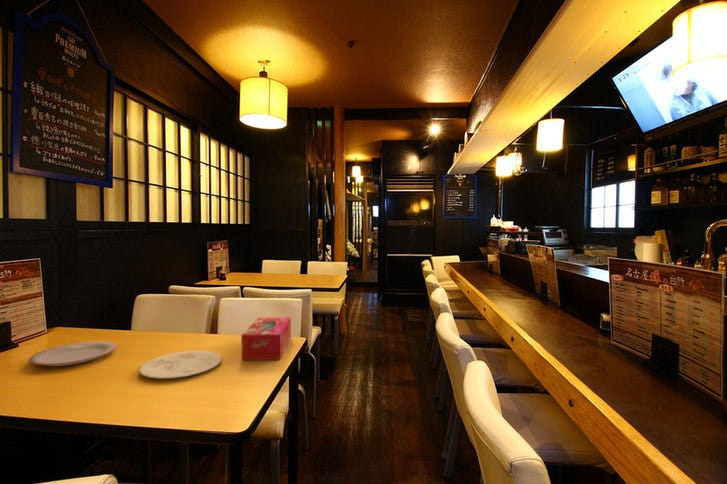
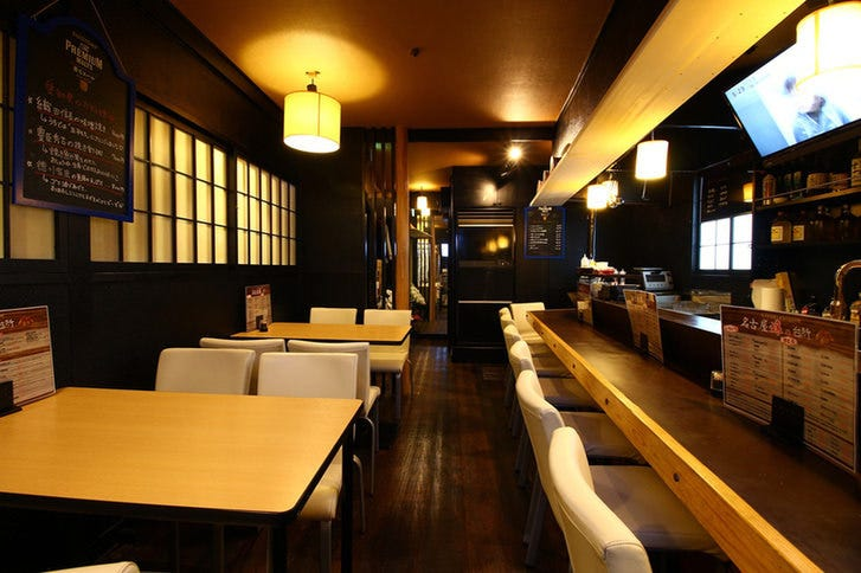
- plate (182, 364)
- tissue box (268, 336)
- plate (75, 354)
